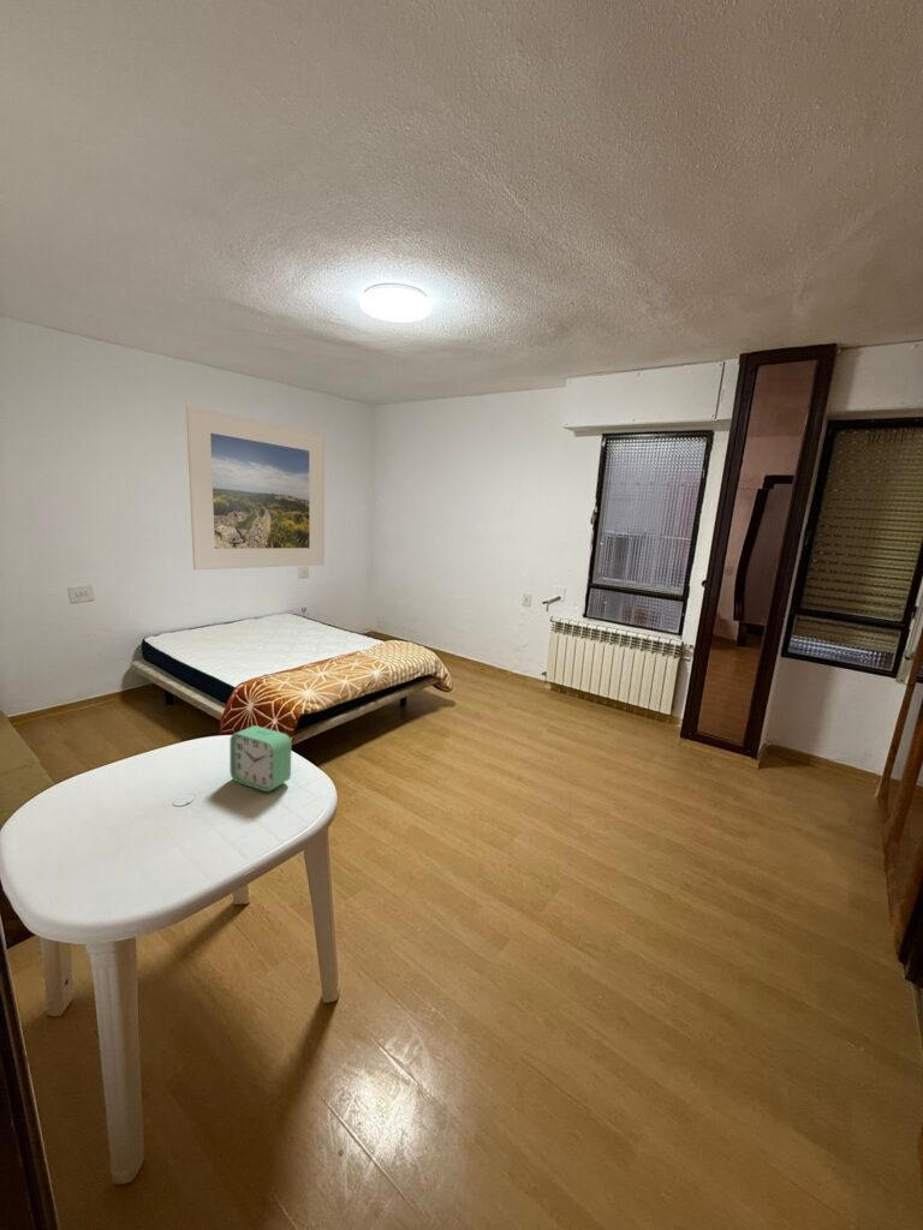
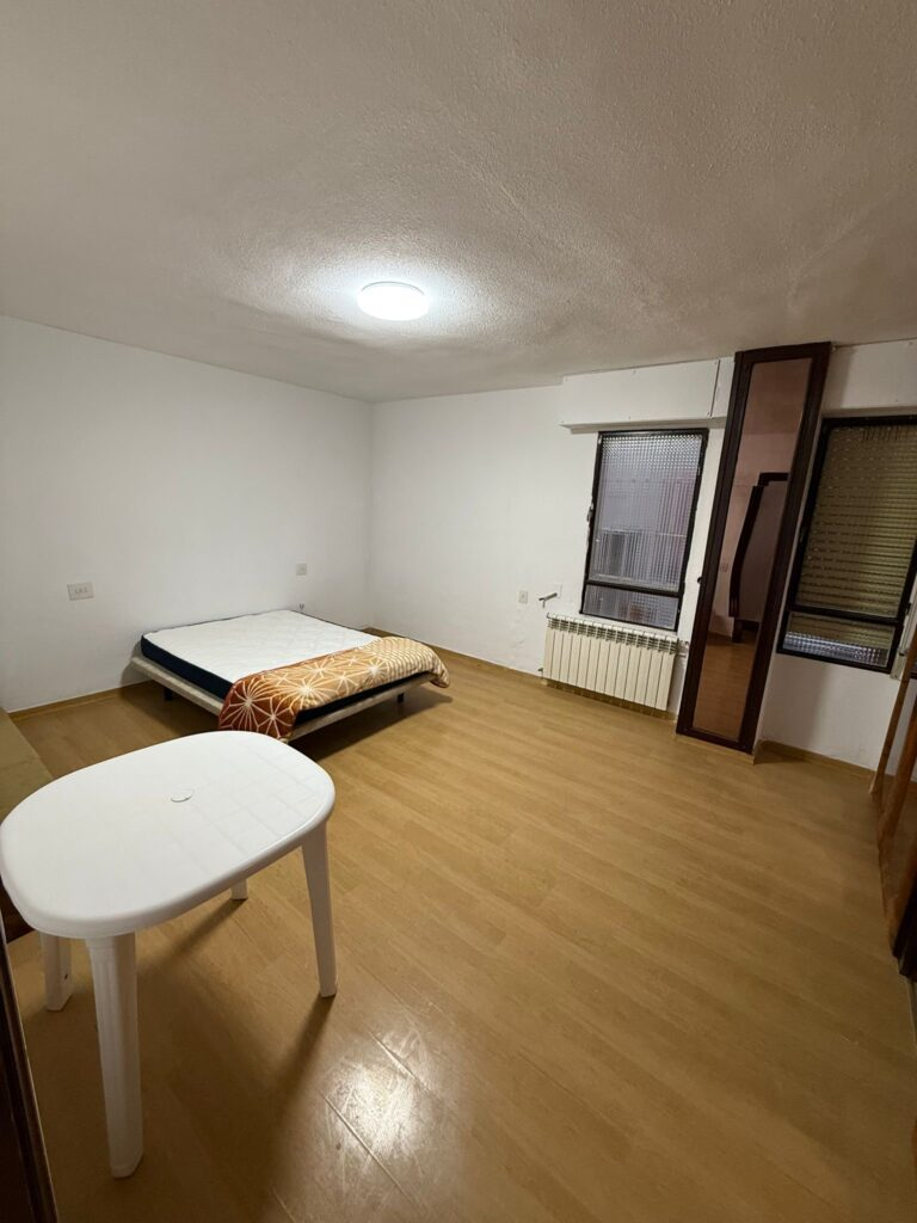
- alarm clock (261, 757)
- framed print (264, 496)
